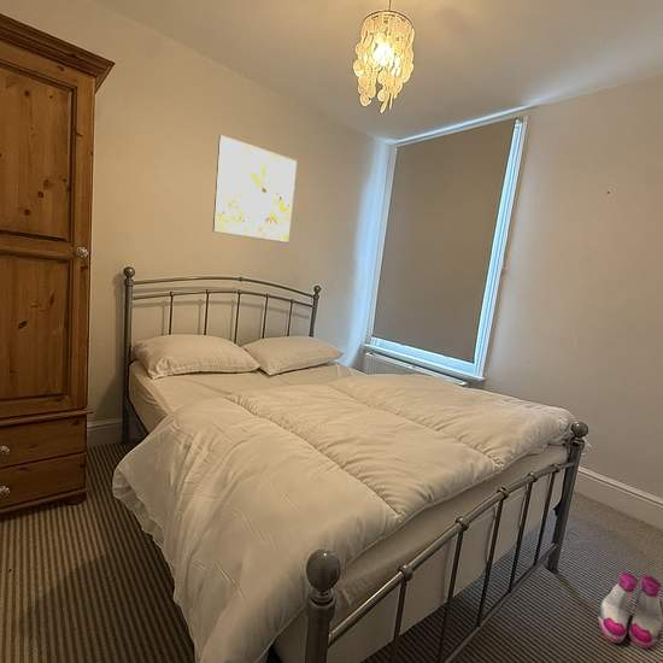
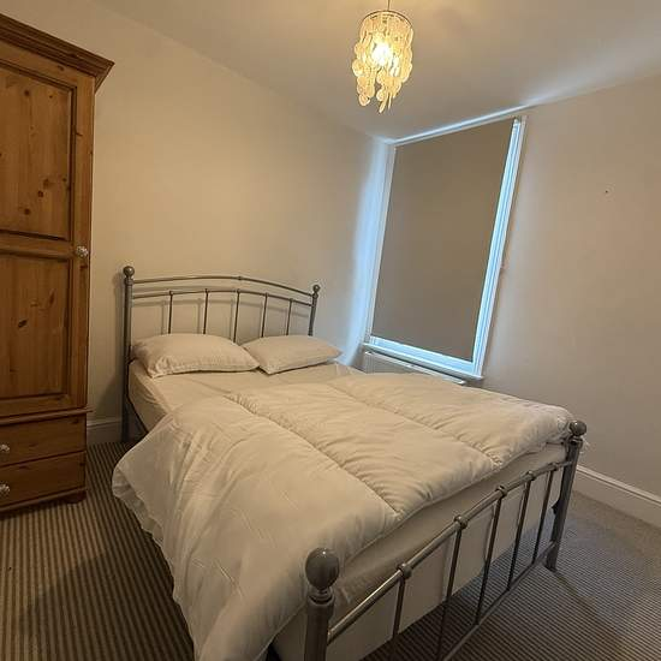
- boots (635, 603)
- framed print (257, 194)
